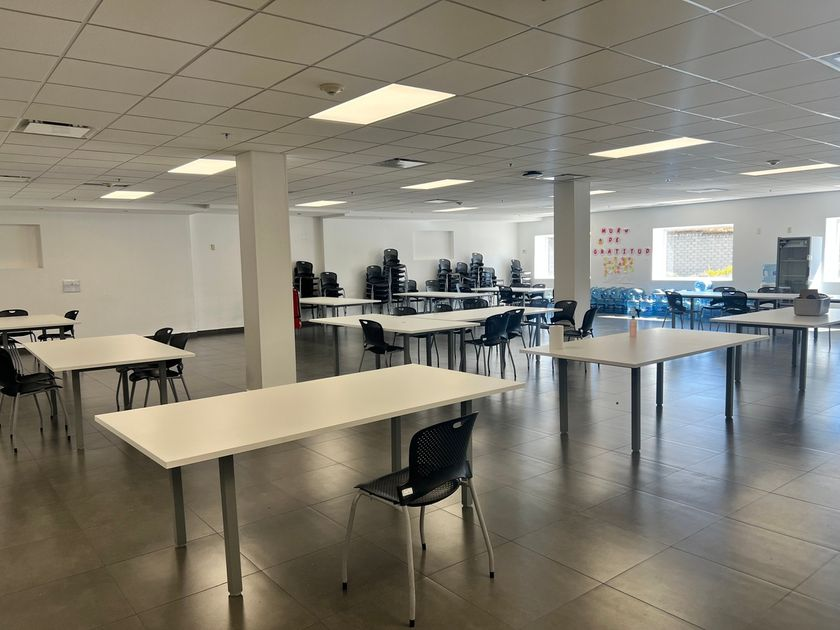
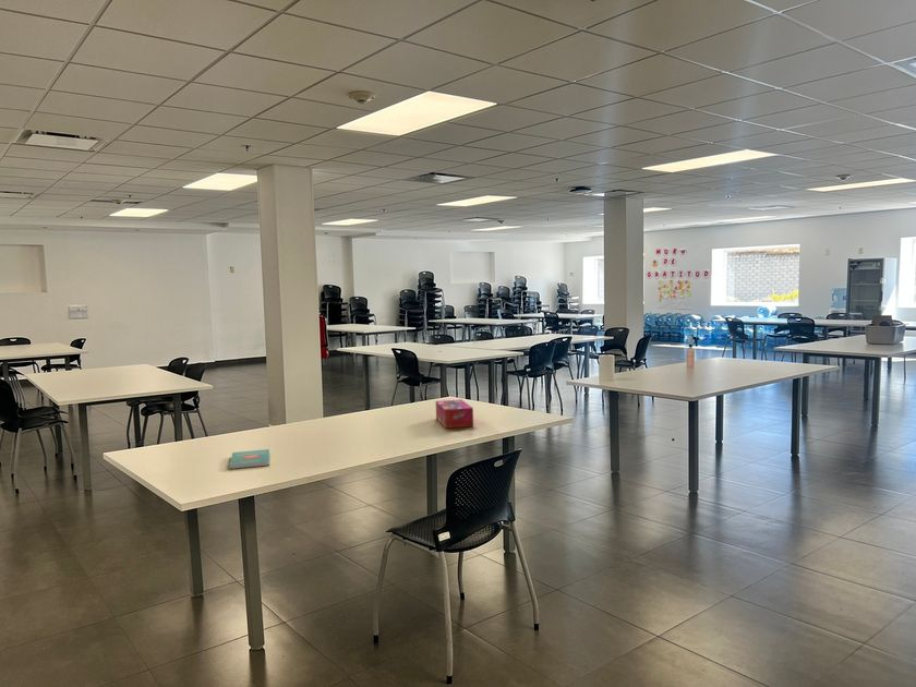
+ book (250, 458)
+ tissue box (454, 412)
